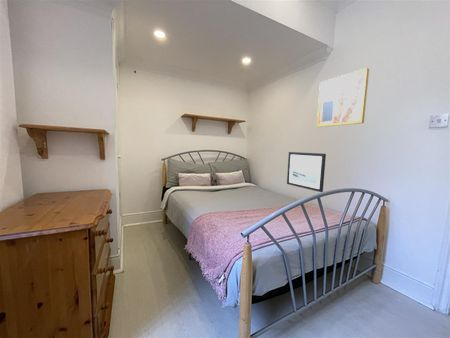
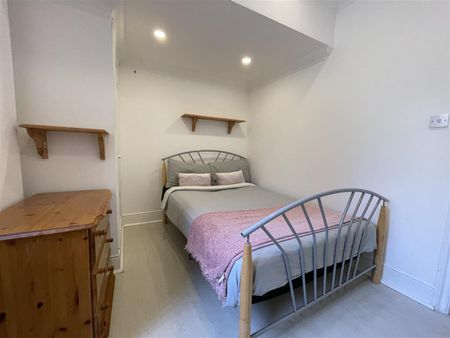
- wall art (304, 170)
- wall art (340, 101)
